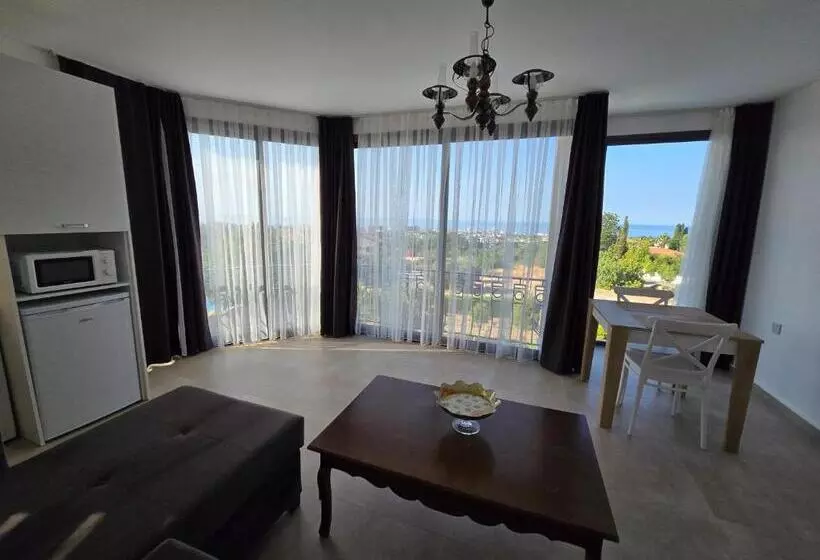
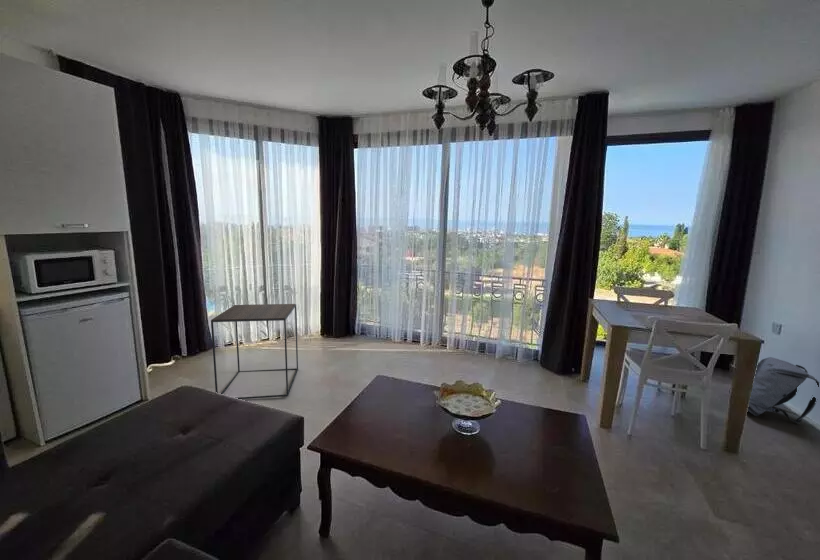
+ backpack (772, 387)
+ side table (238, 348)
